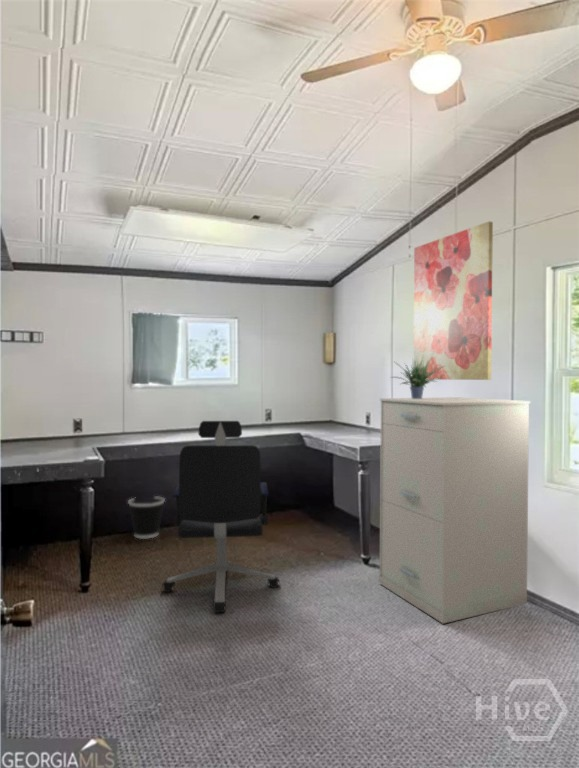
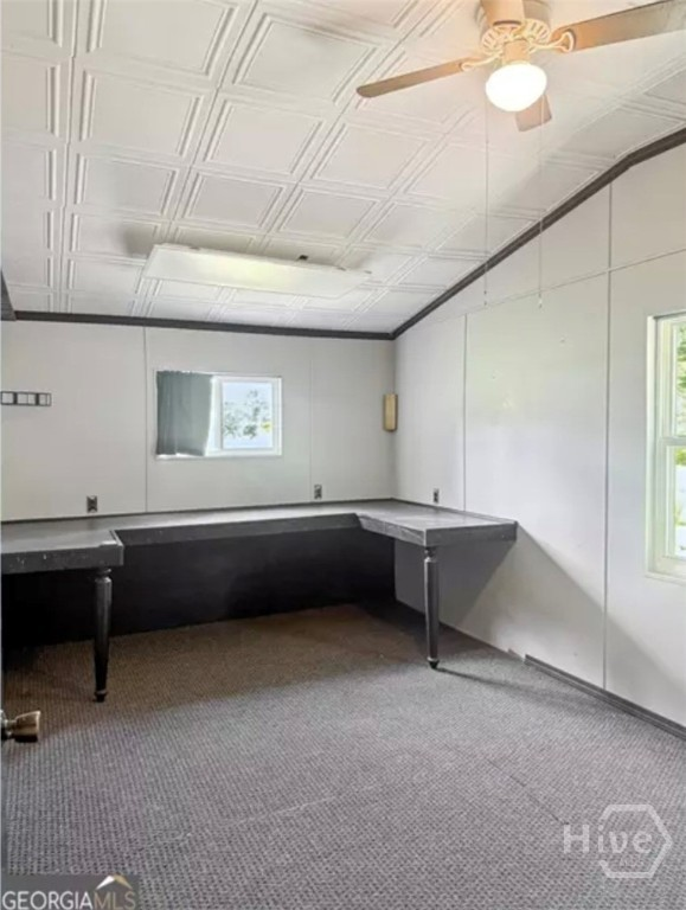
- potted plant (417, 373)
- office chair (221, 502)
- wall art (449, 307)
- filing cabinet (449, 496)
- wastebasket (146, 517)
